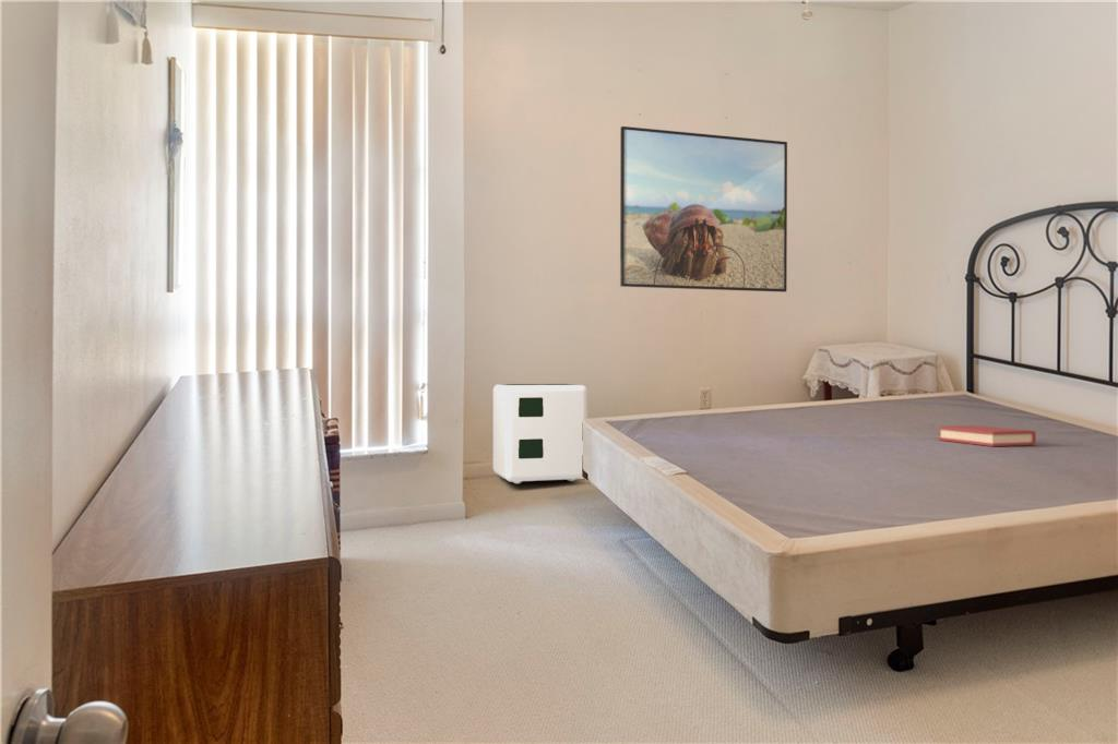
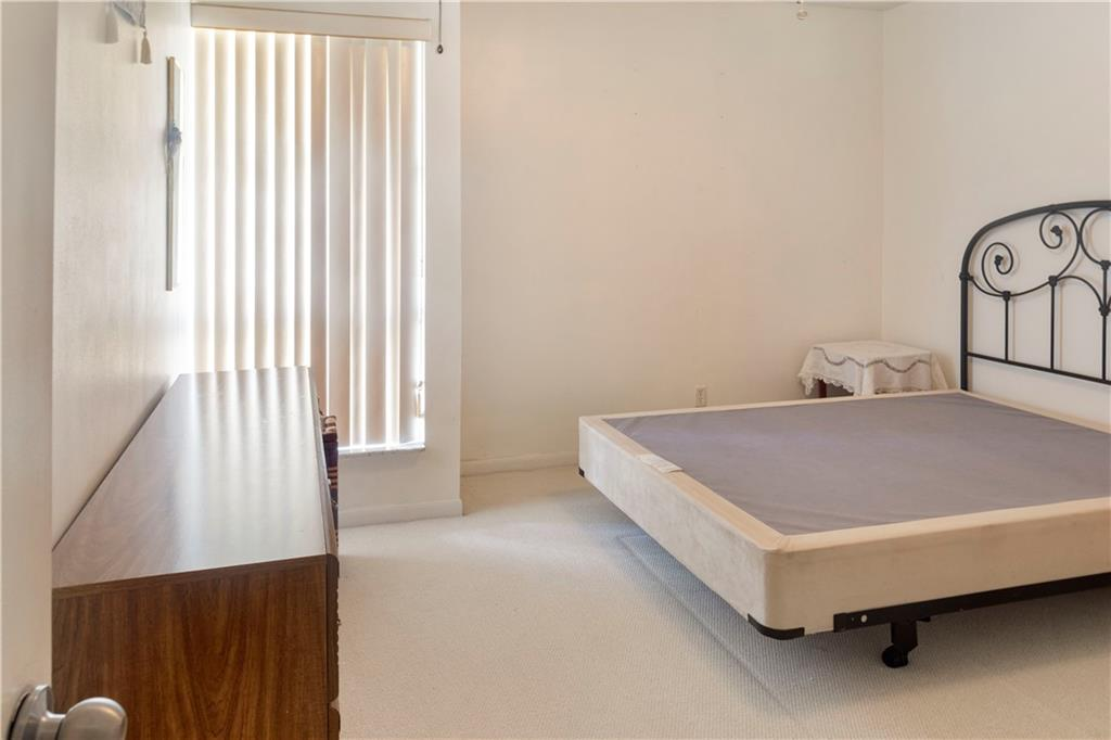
- hardback book (985, 435)
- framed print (705, 212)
- air purifier (538, 432)
